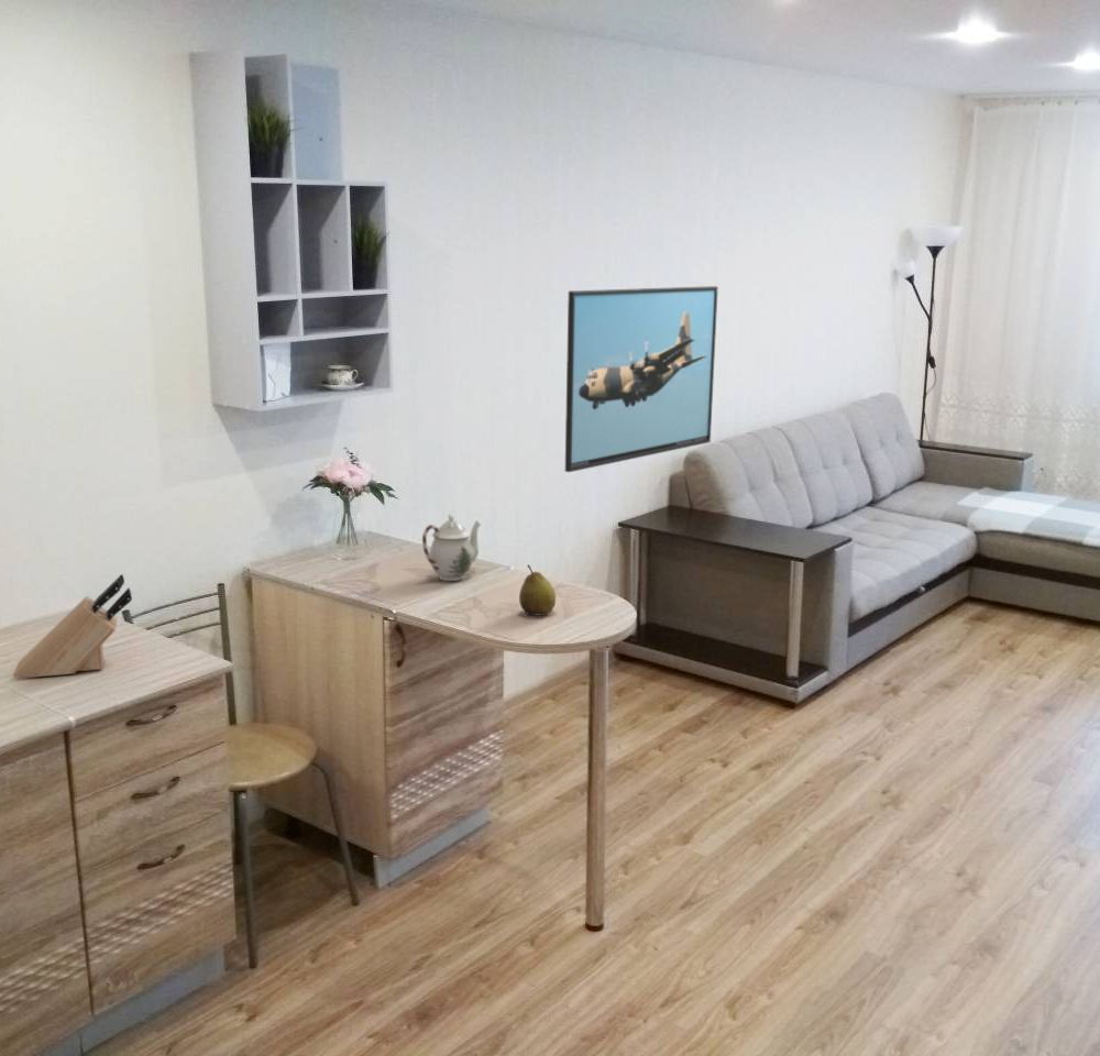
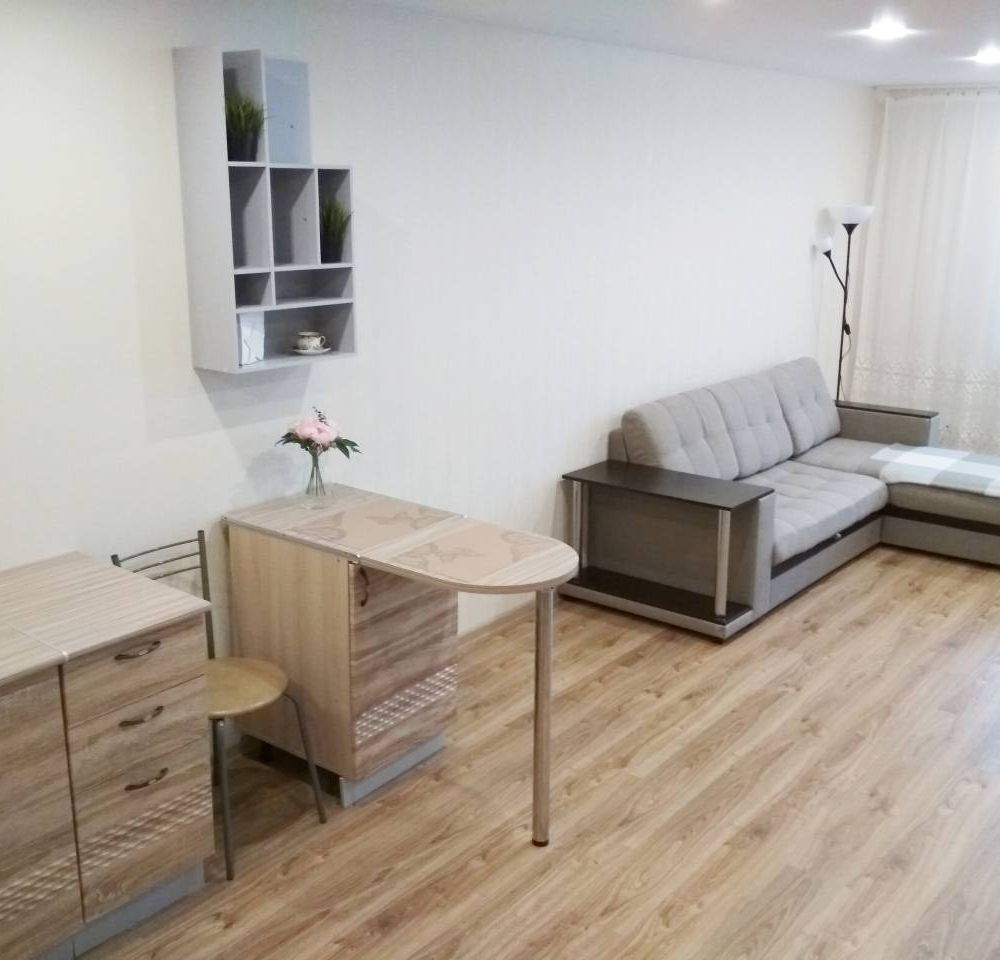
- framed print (646, 373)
- fruit (537, 588)
- knife block (73, 624)
- teapot (452, 546)
